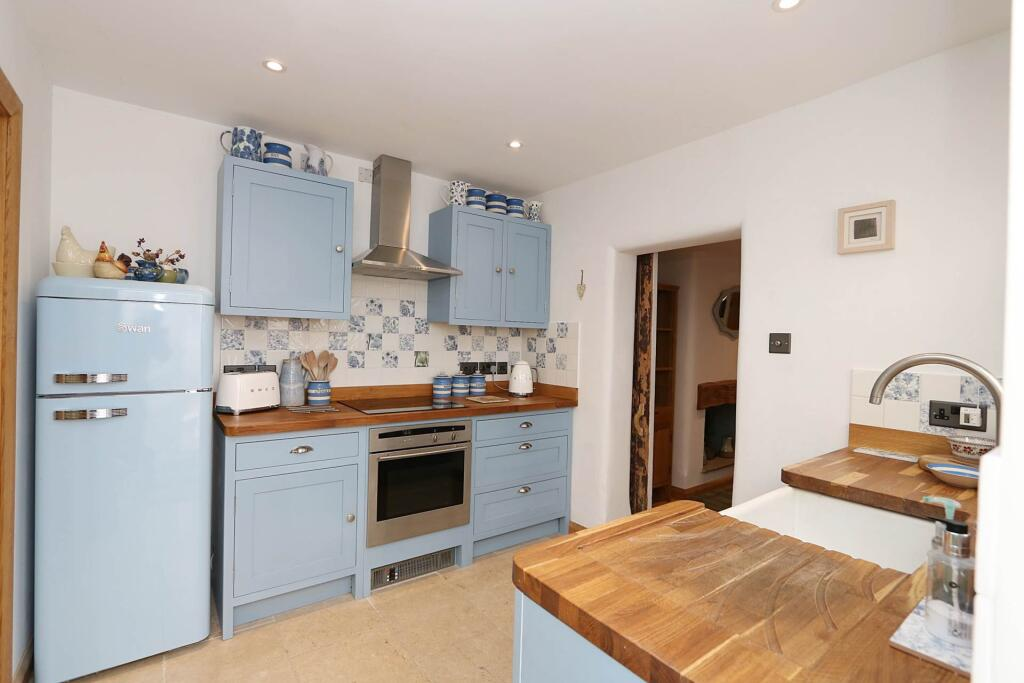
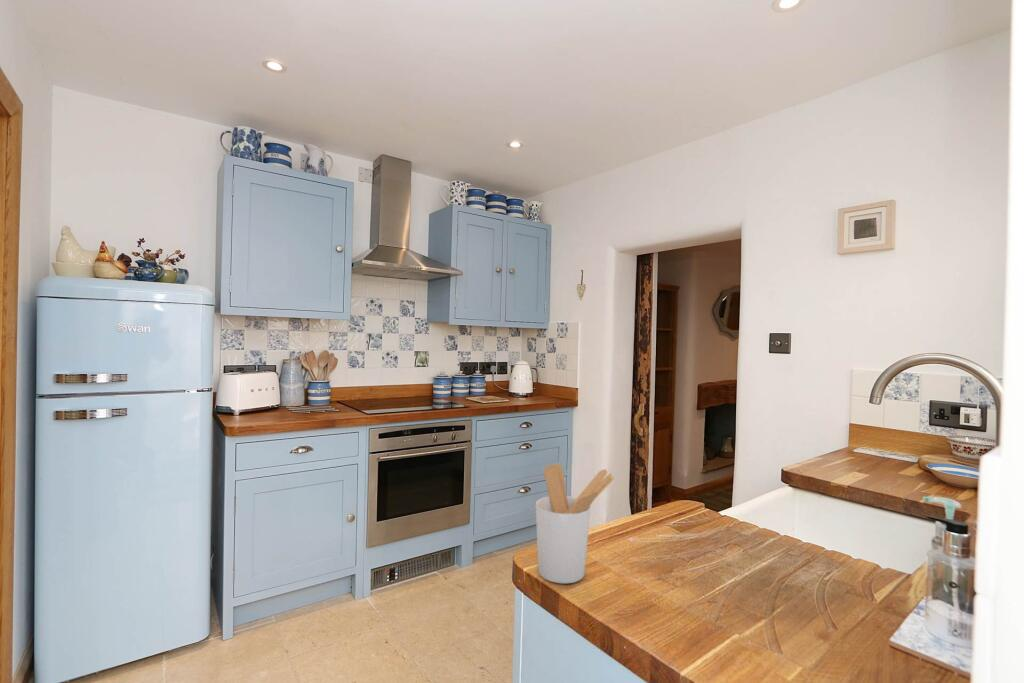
+ utensil holder (575, 520)
